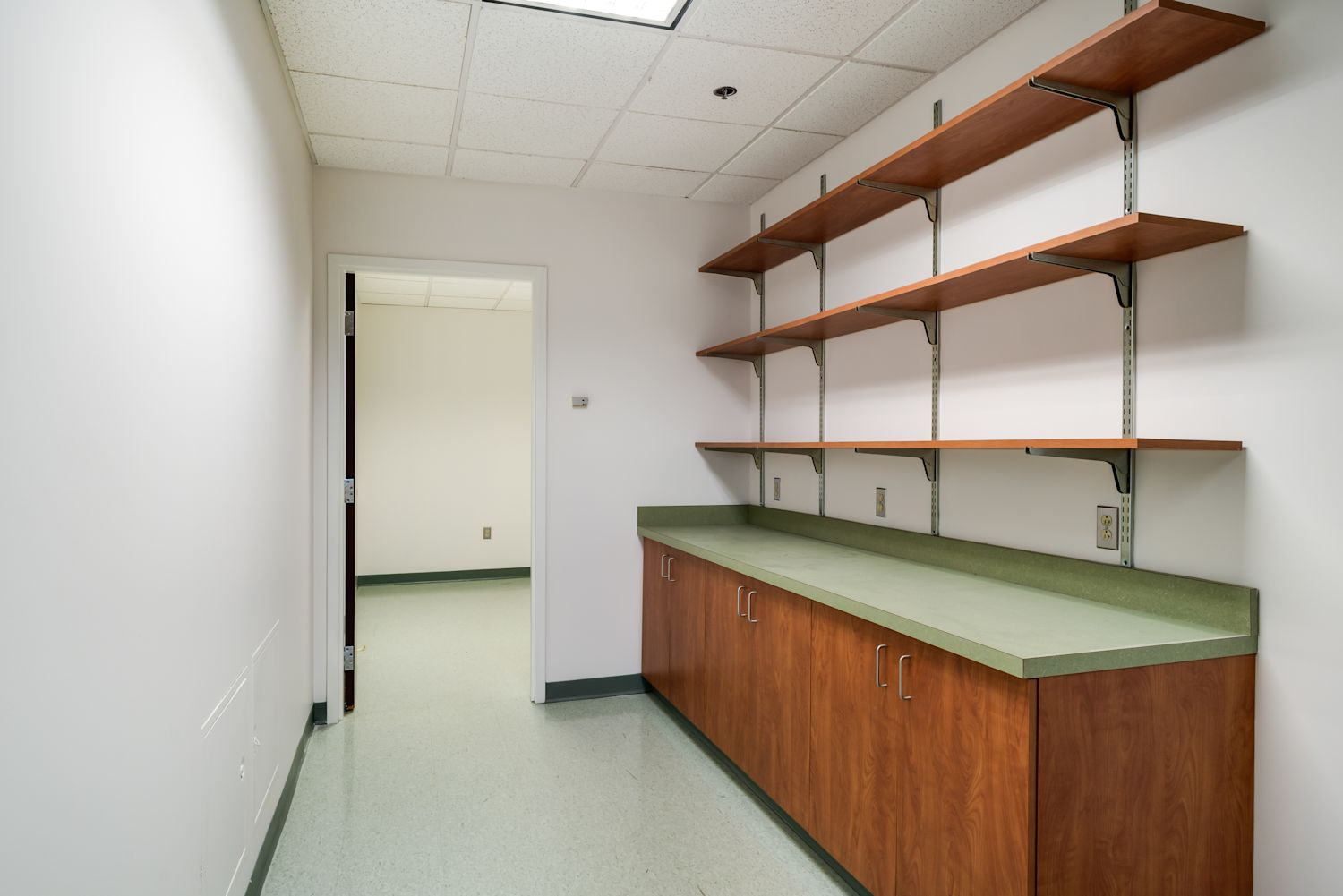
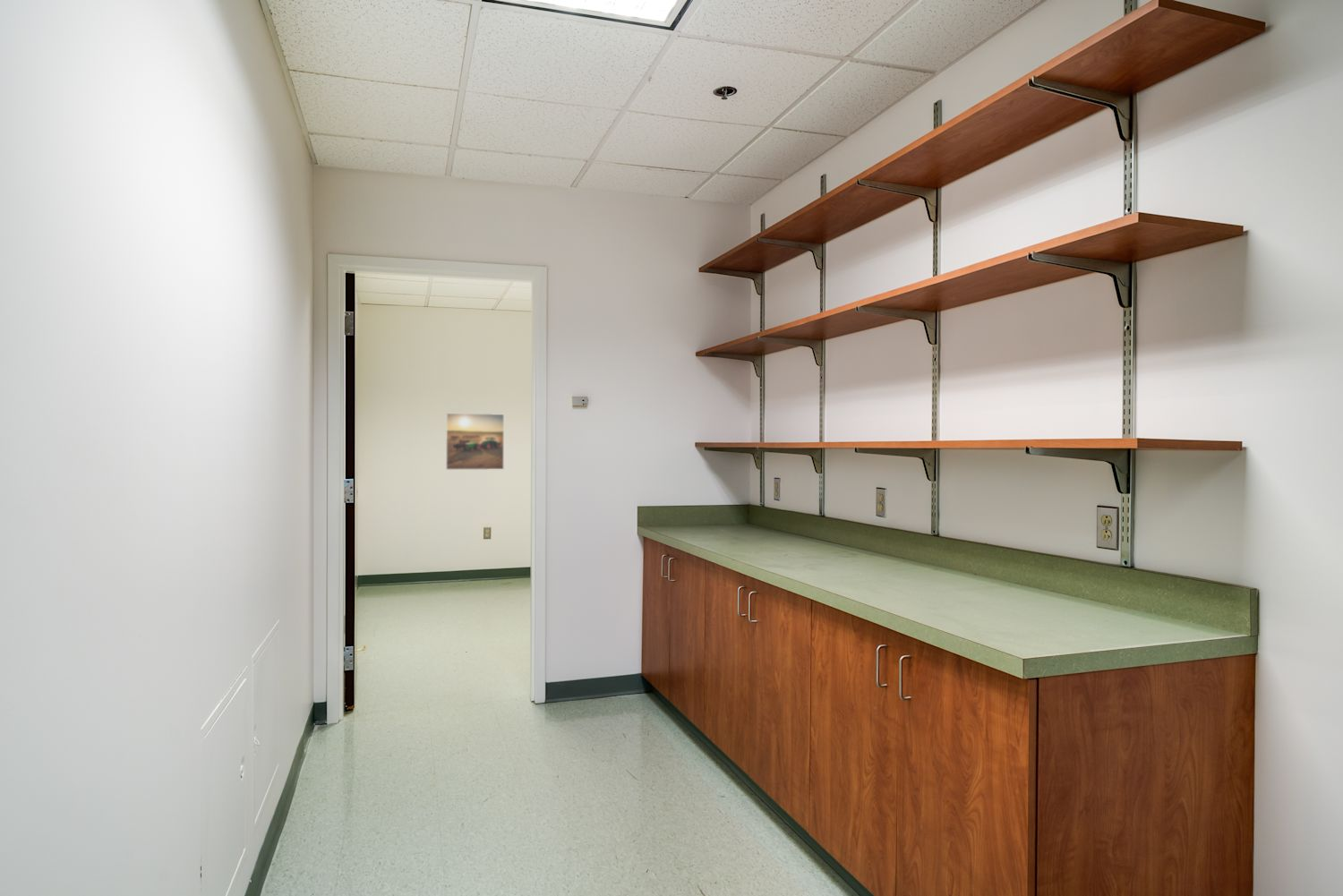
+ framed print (475, 441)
